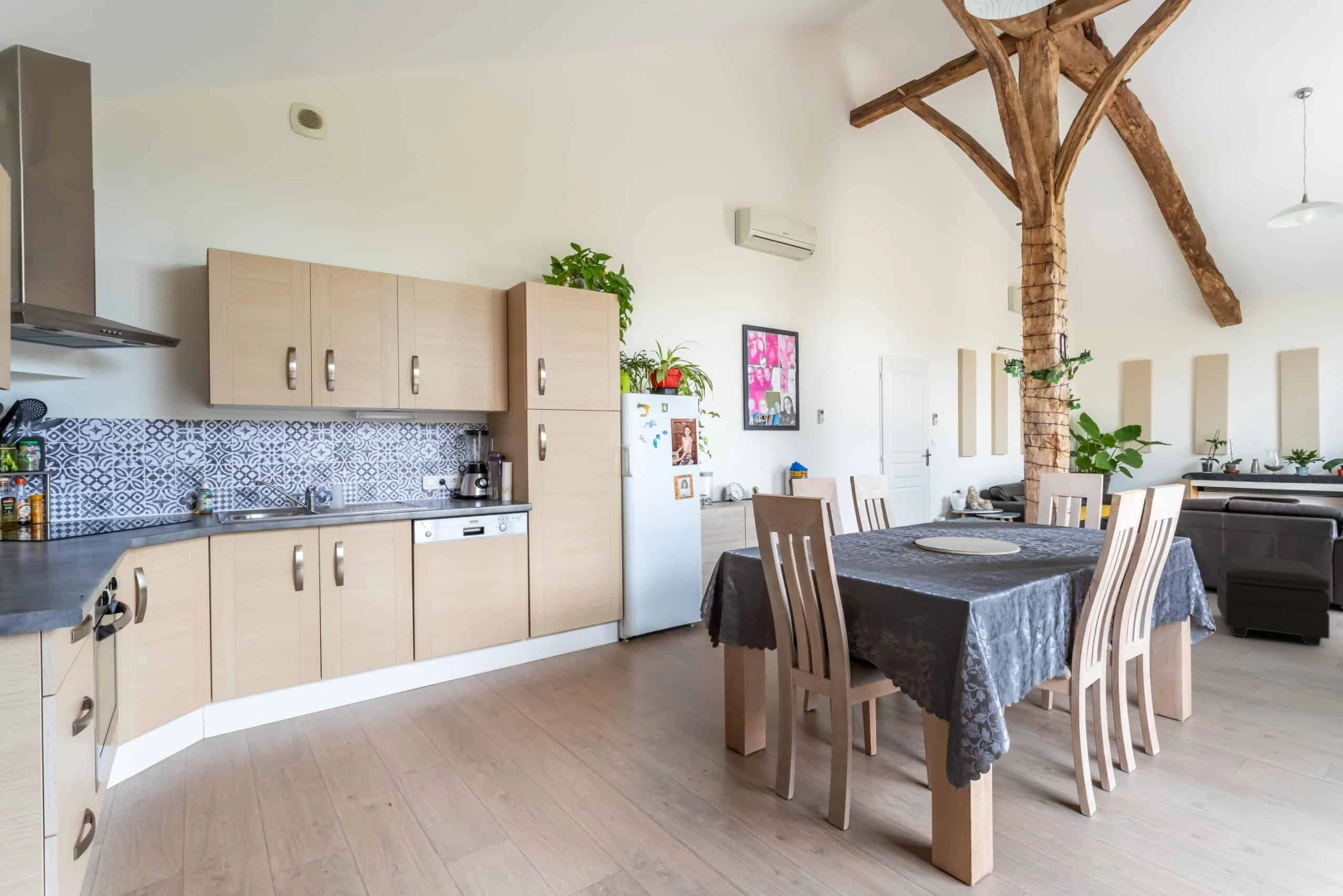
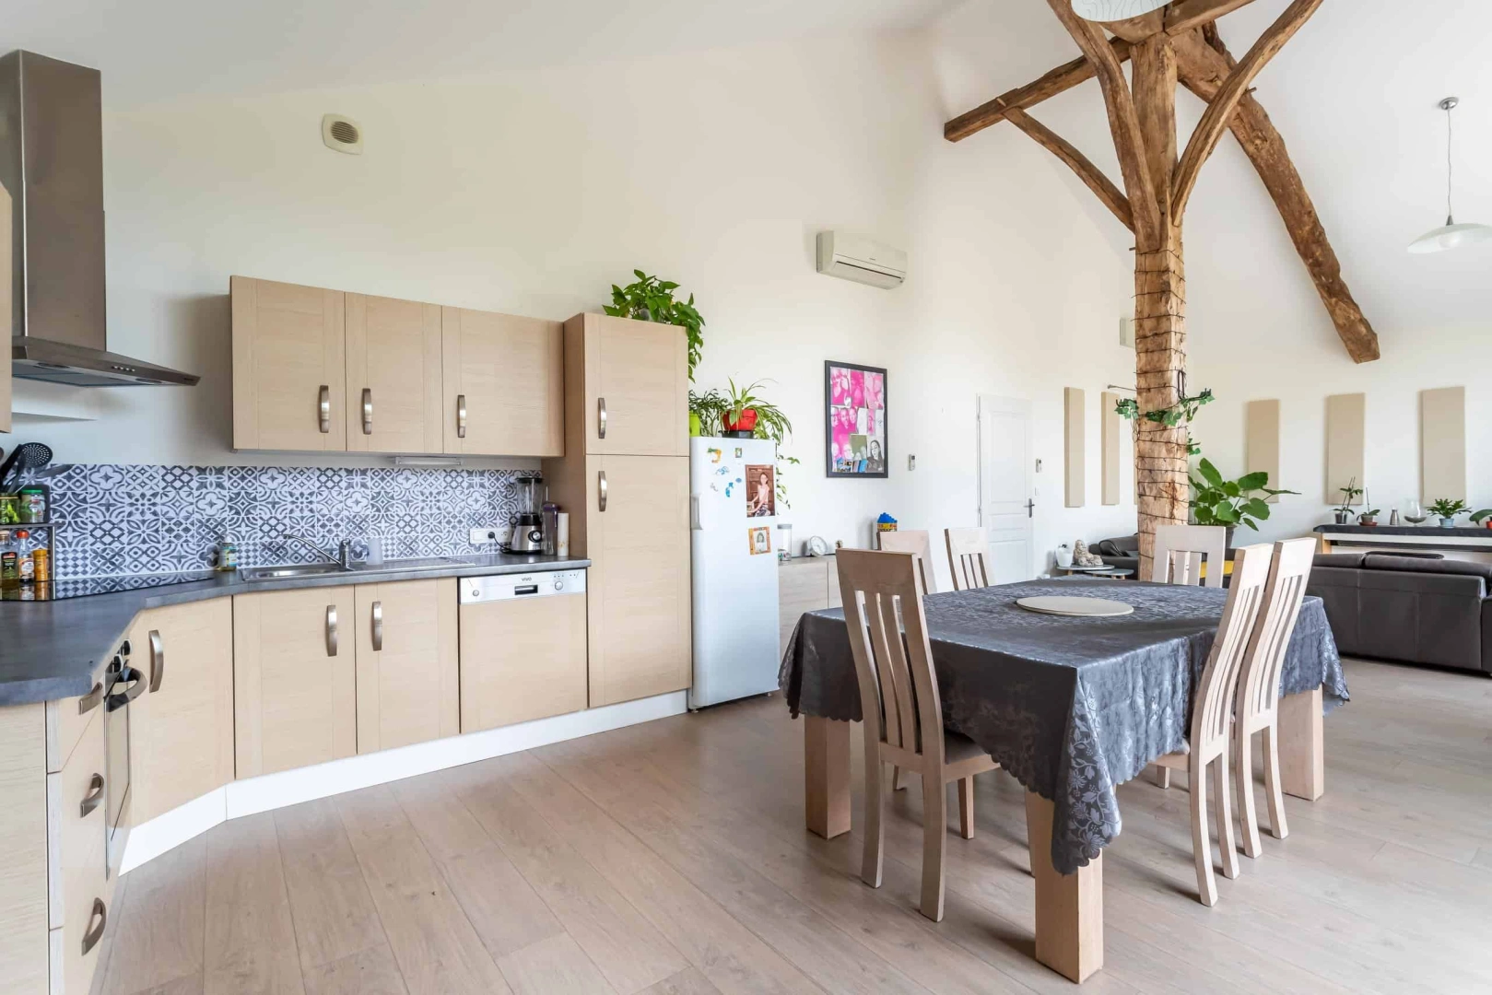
- footstool (1268, 597)
